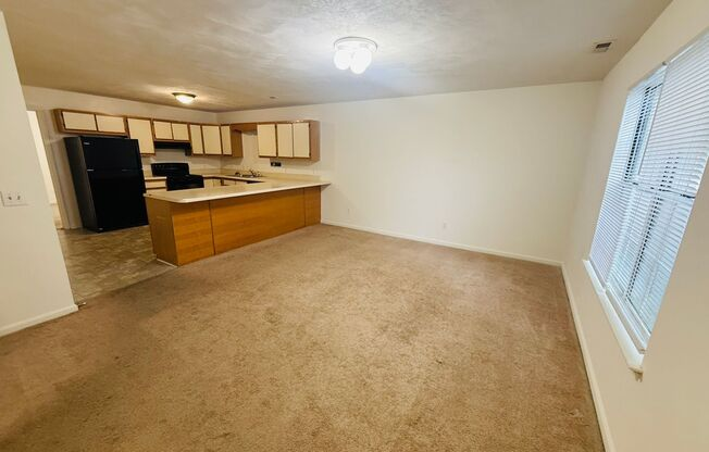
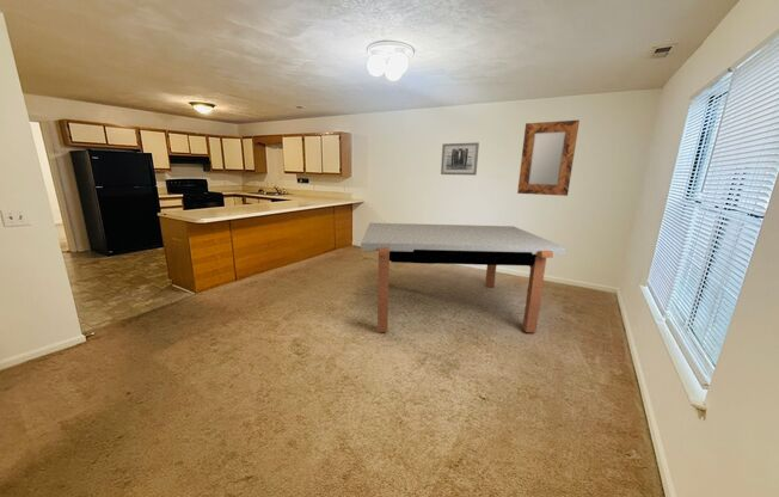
+ dining table (447, 263)
+ home mirror (546, 159)
+ wall art (459, 159)
